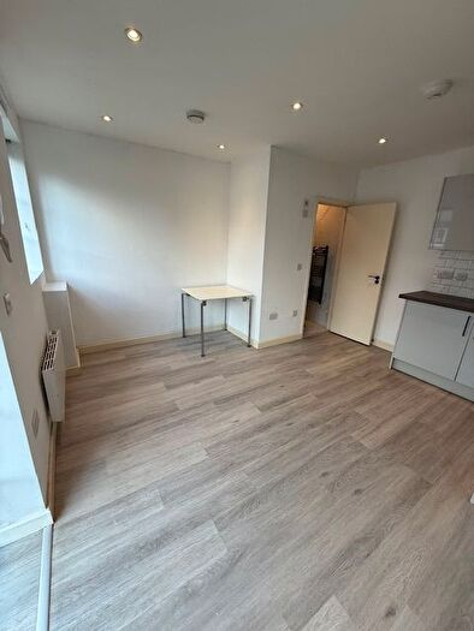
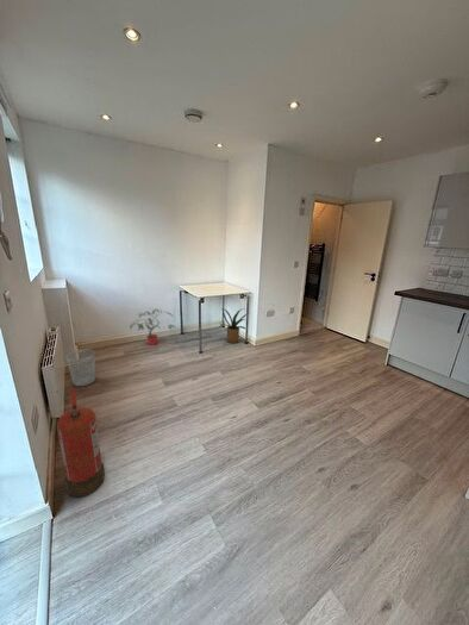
+ fire extinguisher (80, 442)
+ wastebasket (82, 367)
+ potted plant (154, 326)
+ house plant (234, 323)
